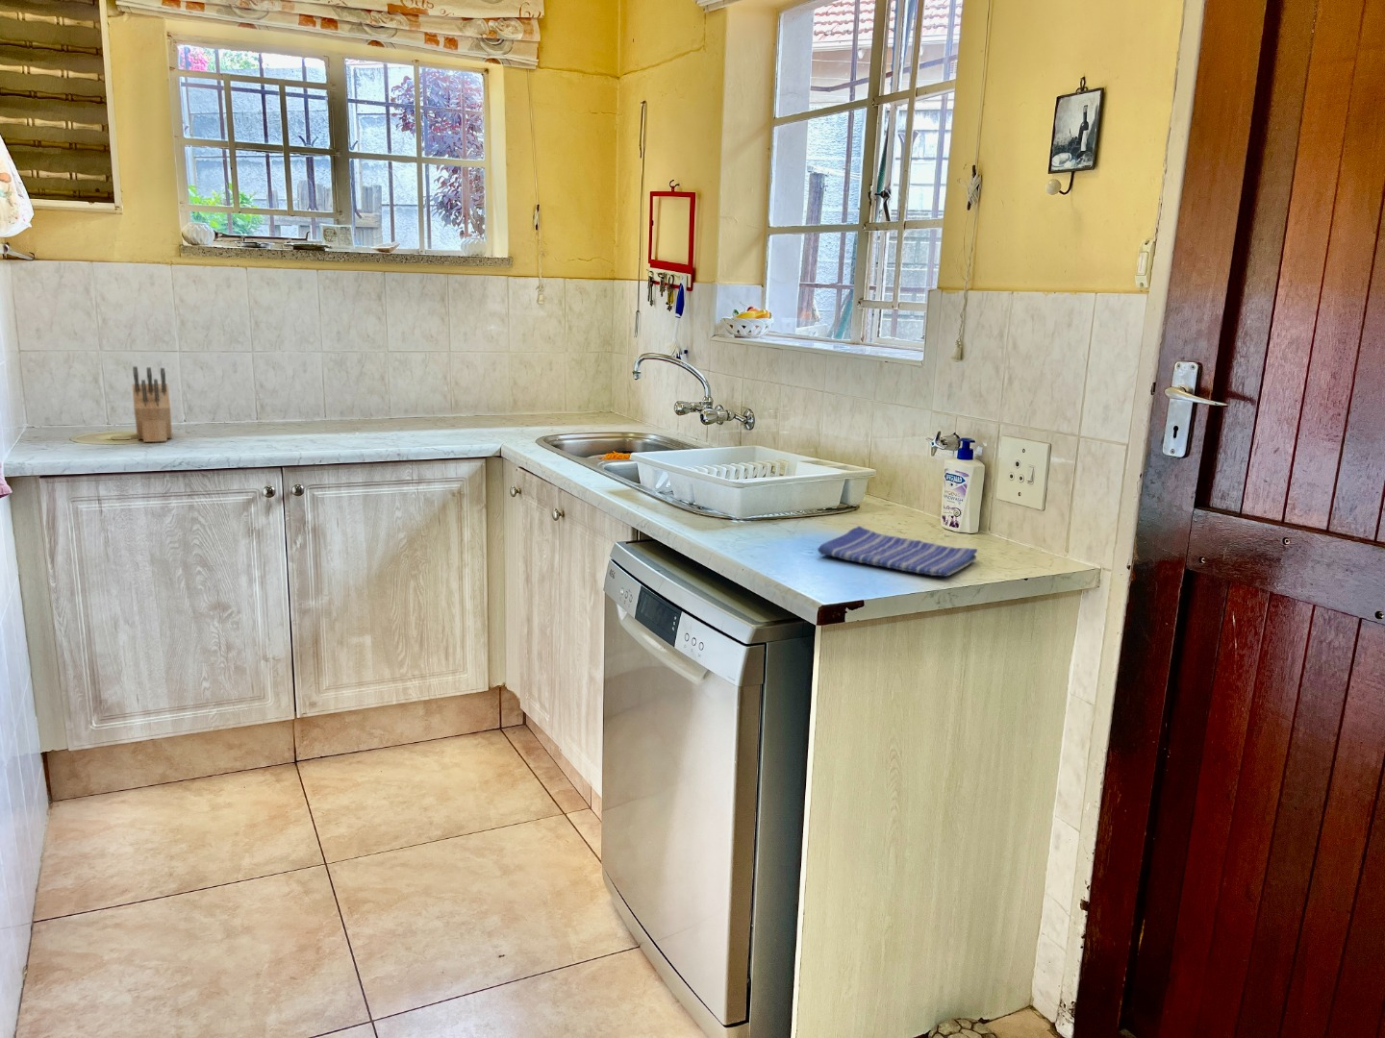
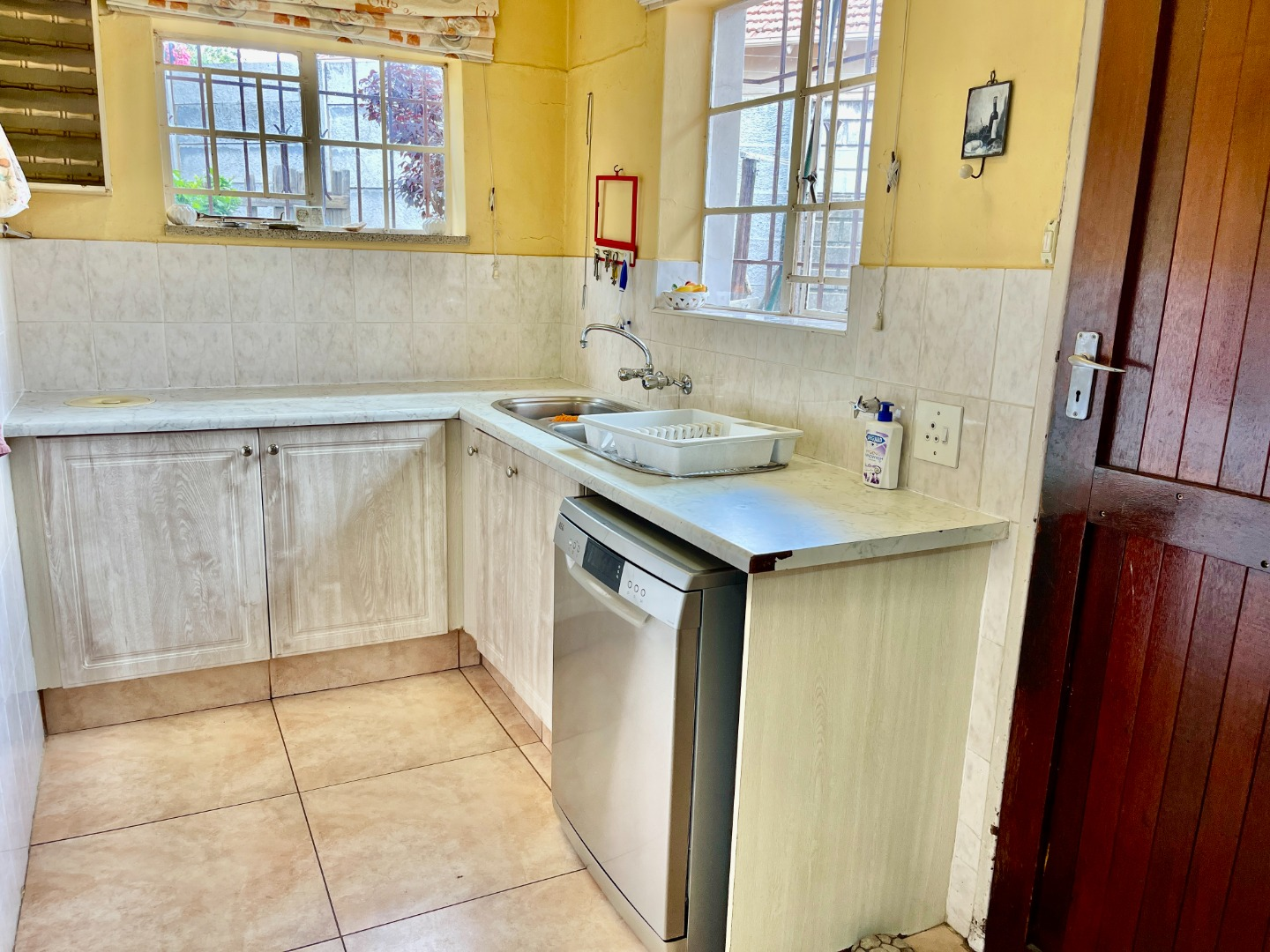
- knife block (150, 401)
- dish towel (898, 550)
